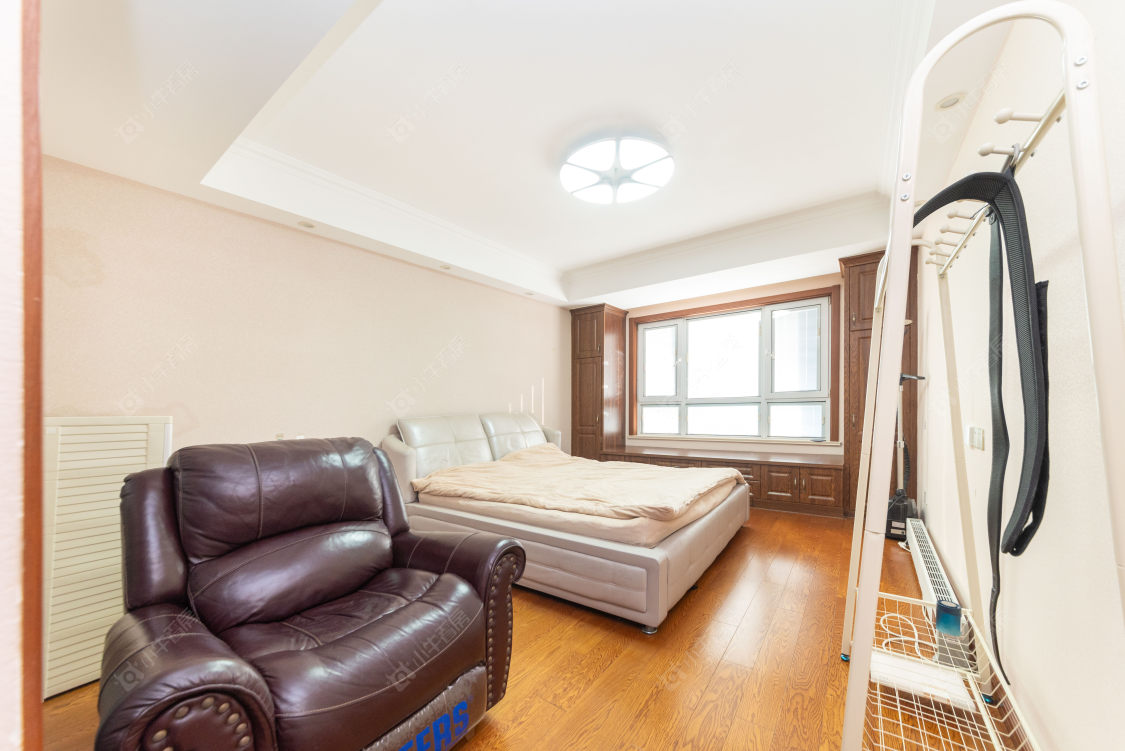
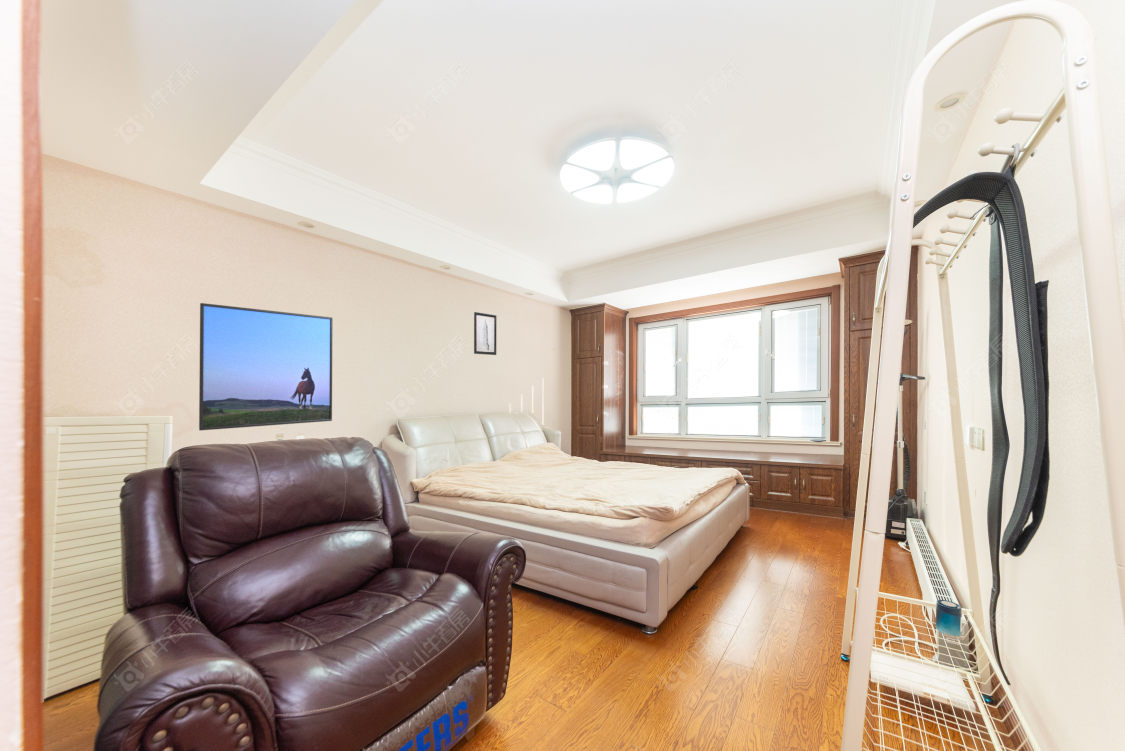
+ wall art (485, 334)
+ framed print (272, 368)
